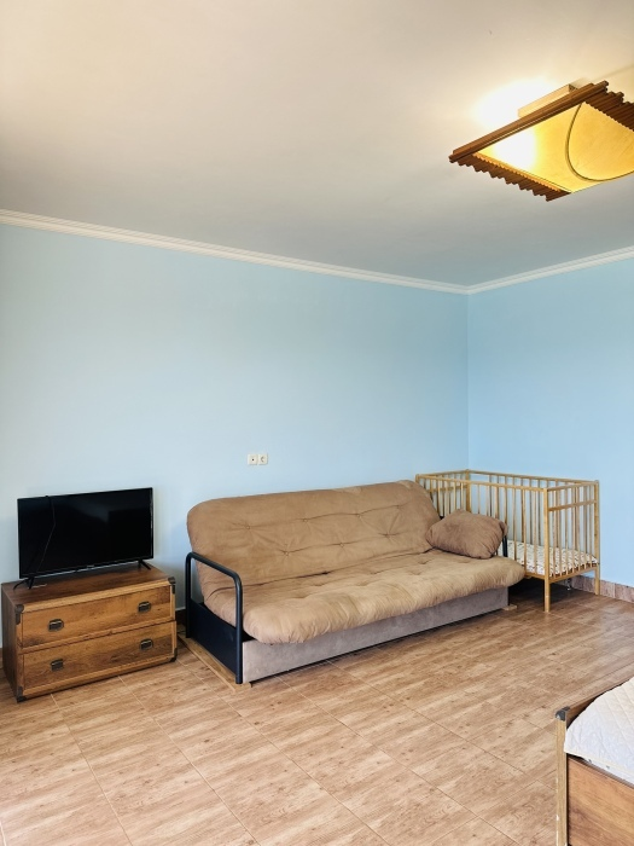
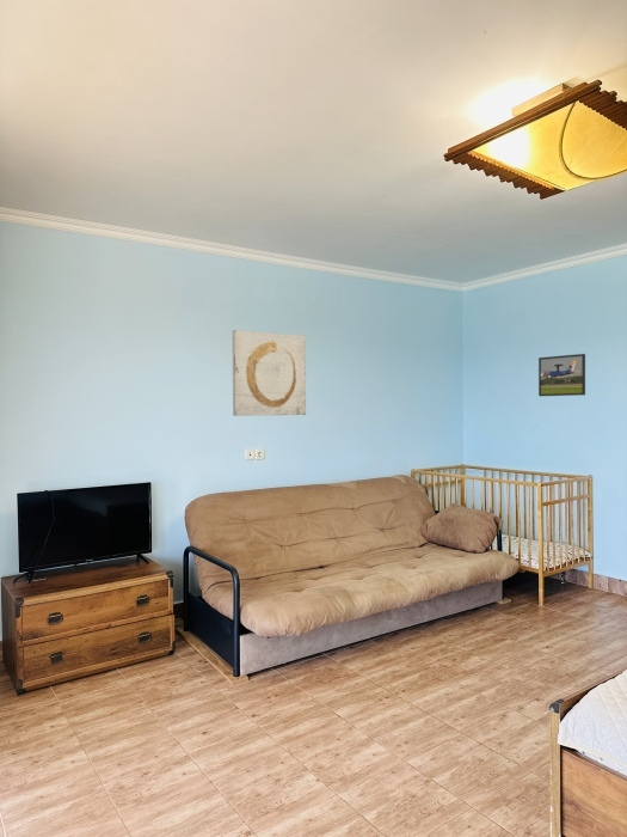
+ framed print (560, 375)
+ wall art (270, 374)
